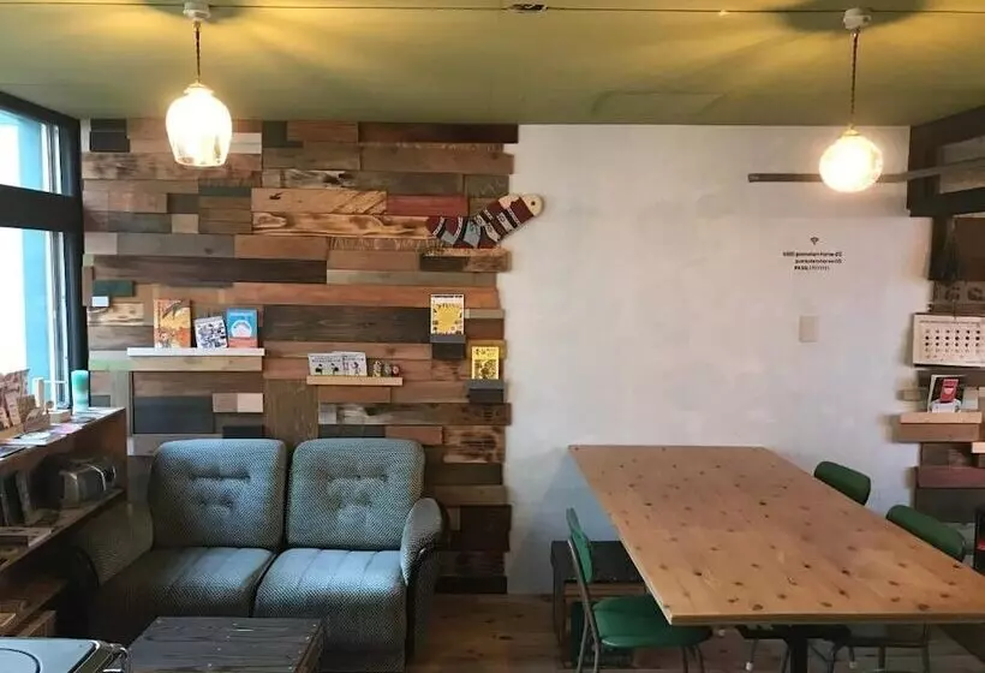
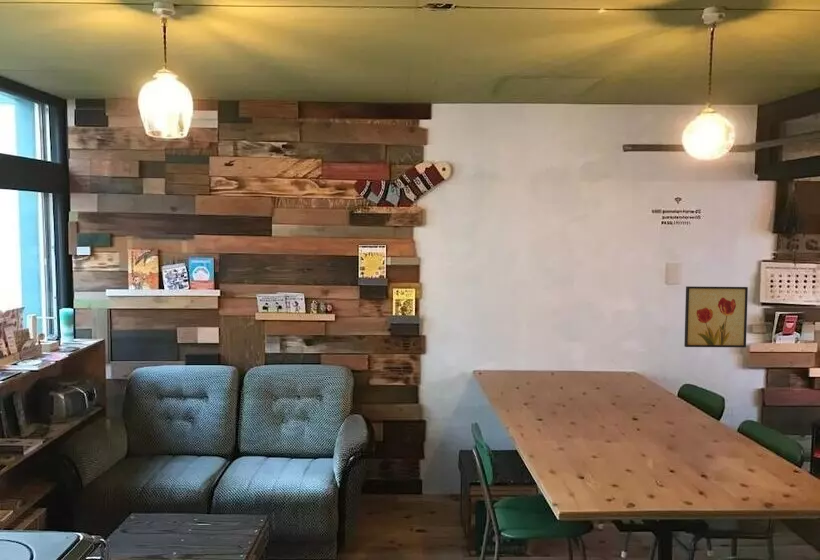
+ wall art (715, 316)
